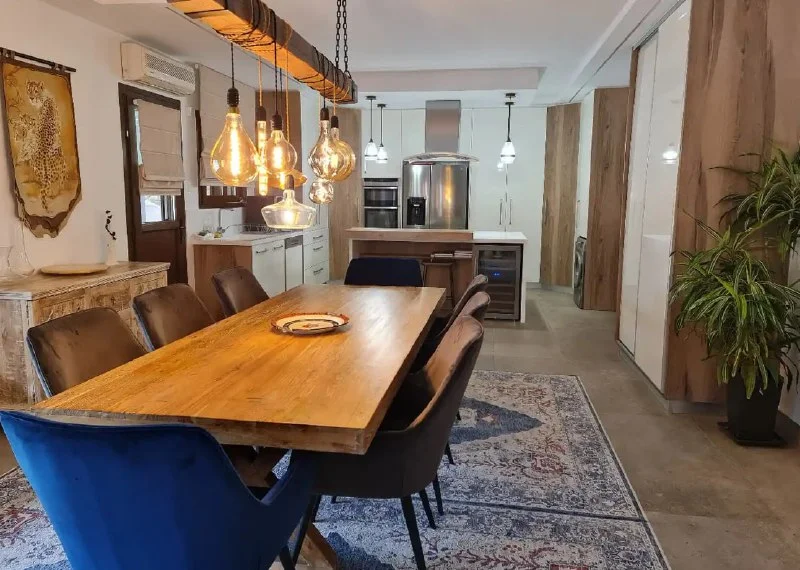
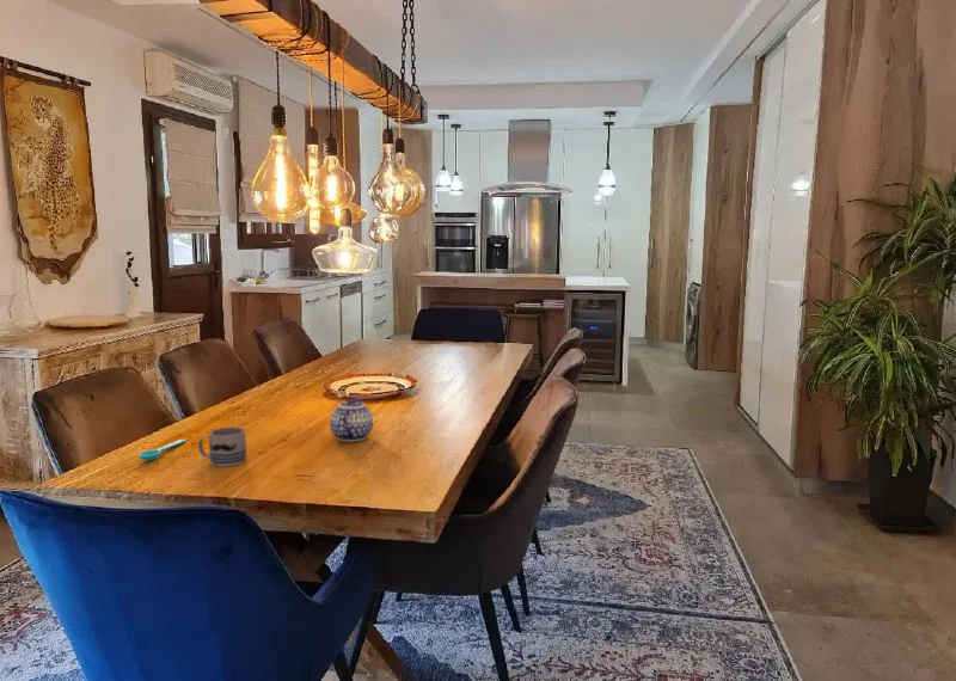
+ mug (221, 446)
+ spoon (164, 448)
+ teapot (351, 417)
